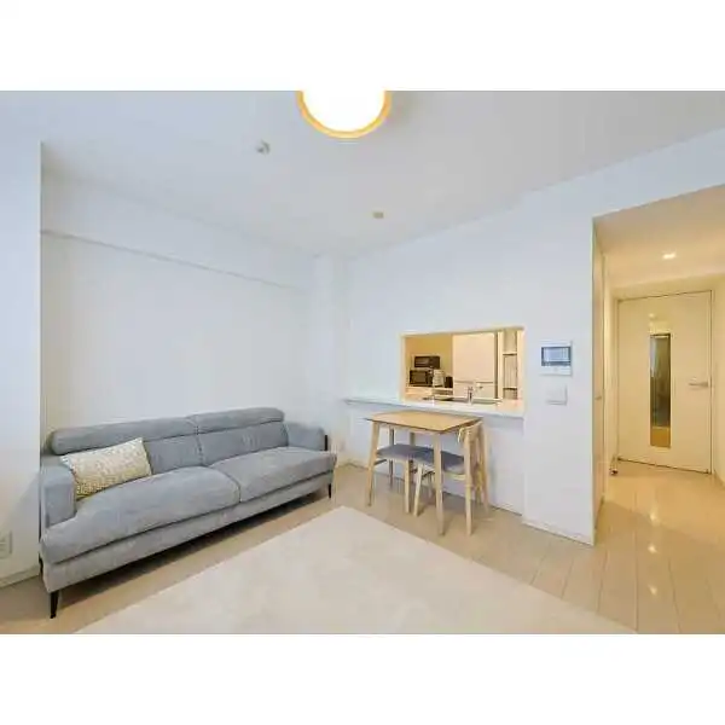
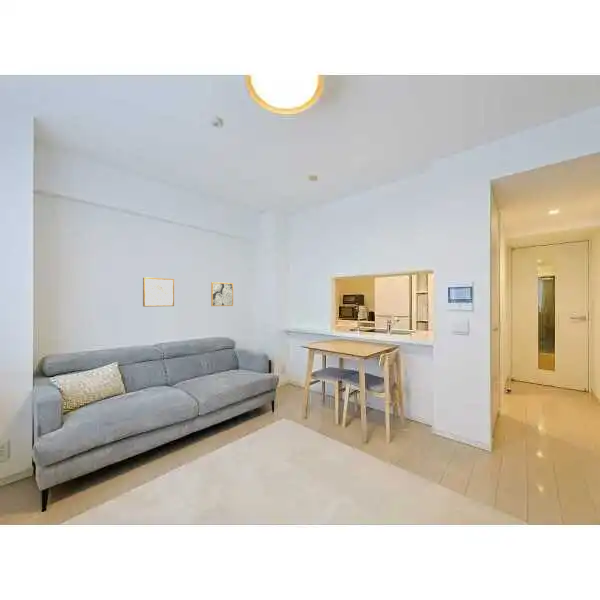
+ wall art (158, 292)
+ wall art (222, 294)
